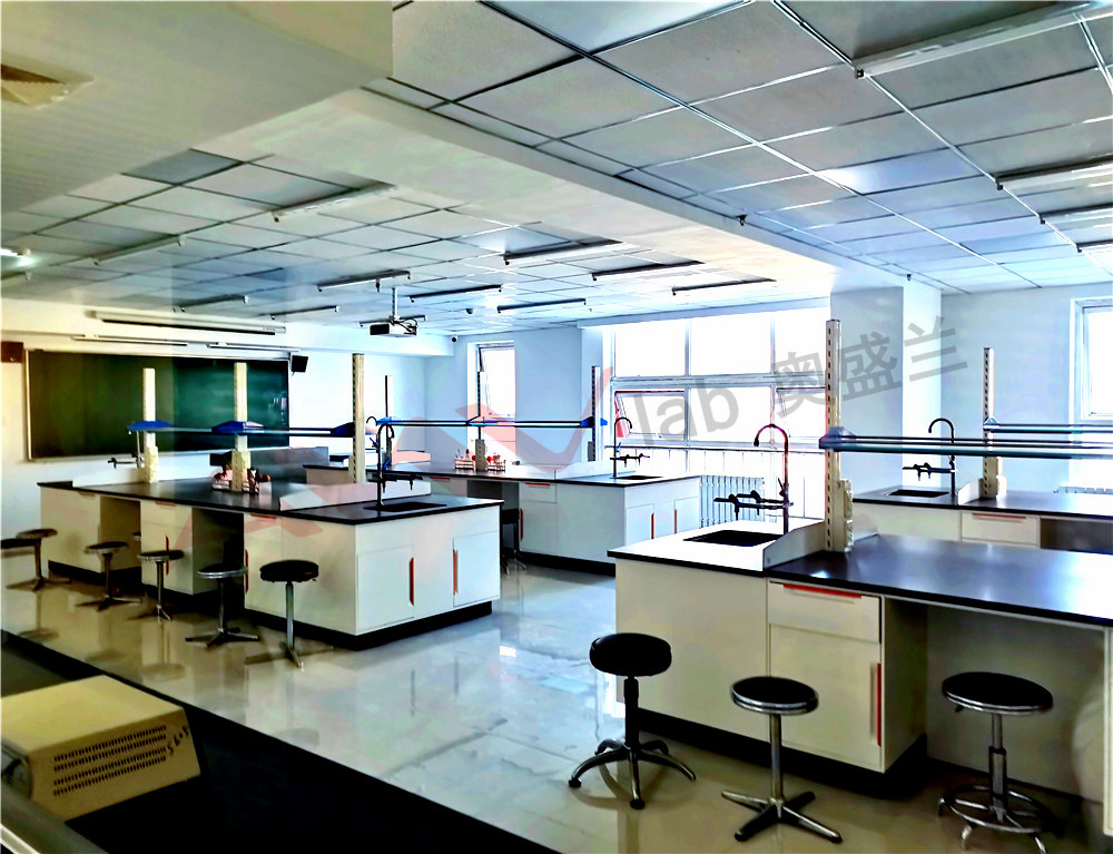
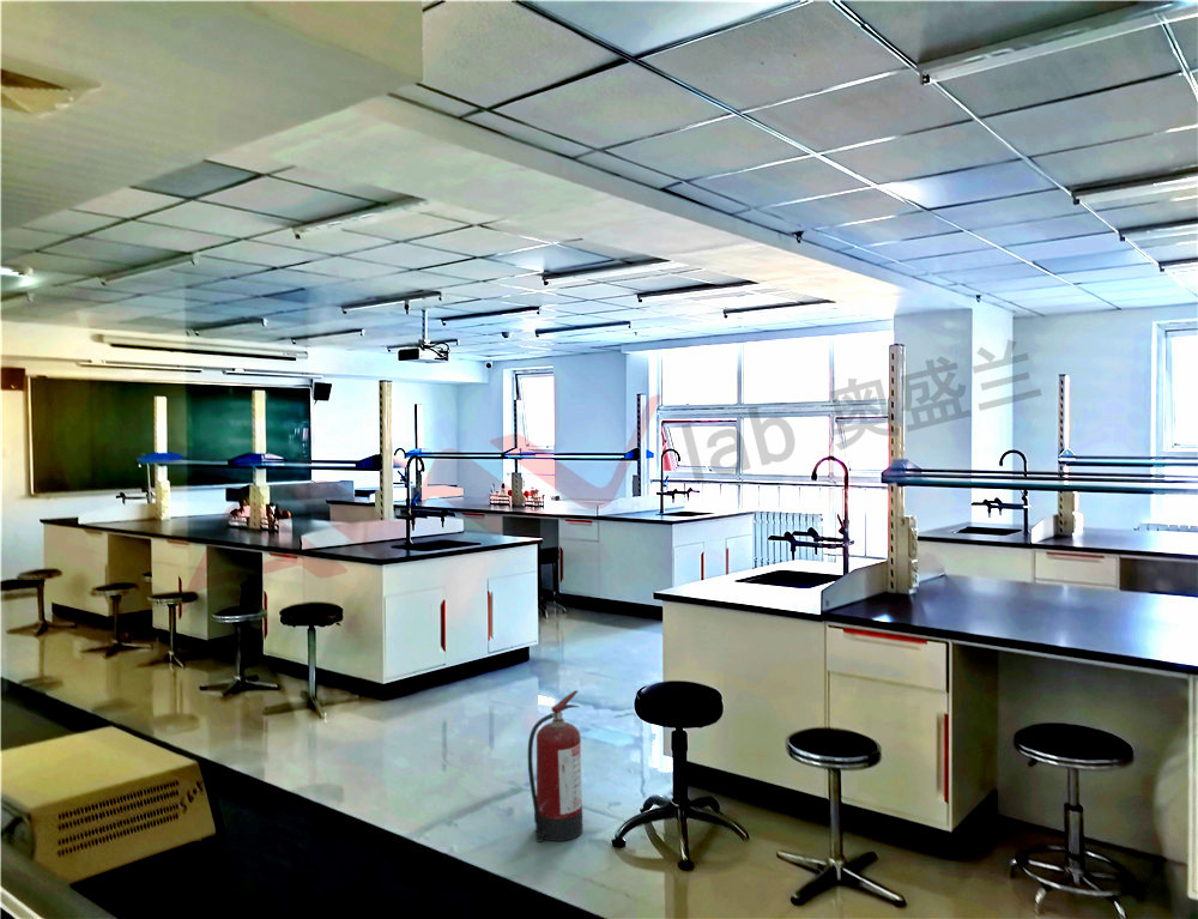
+ fire extinguisher (553, 764)
